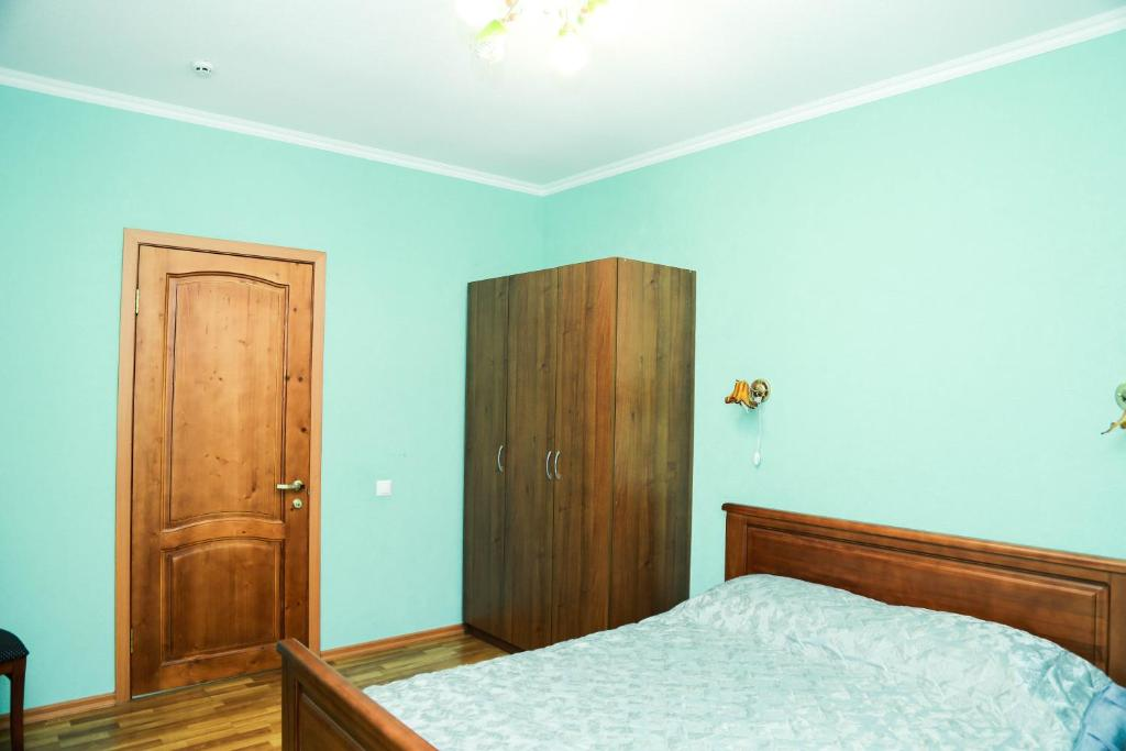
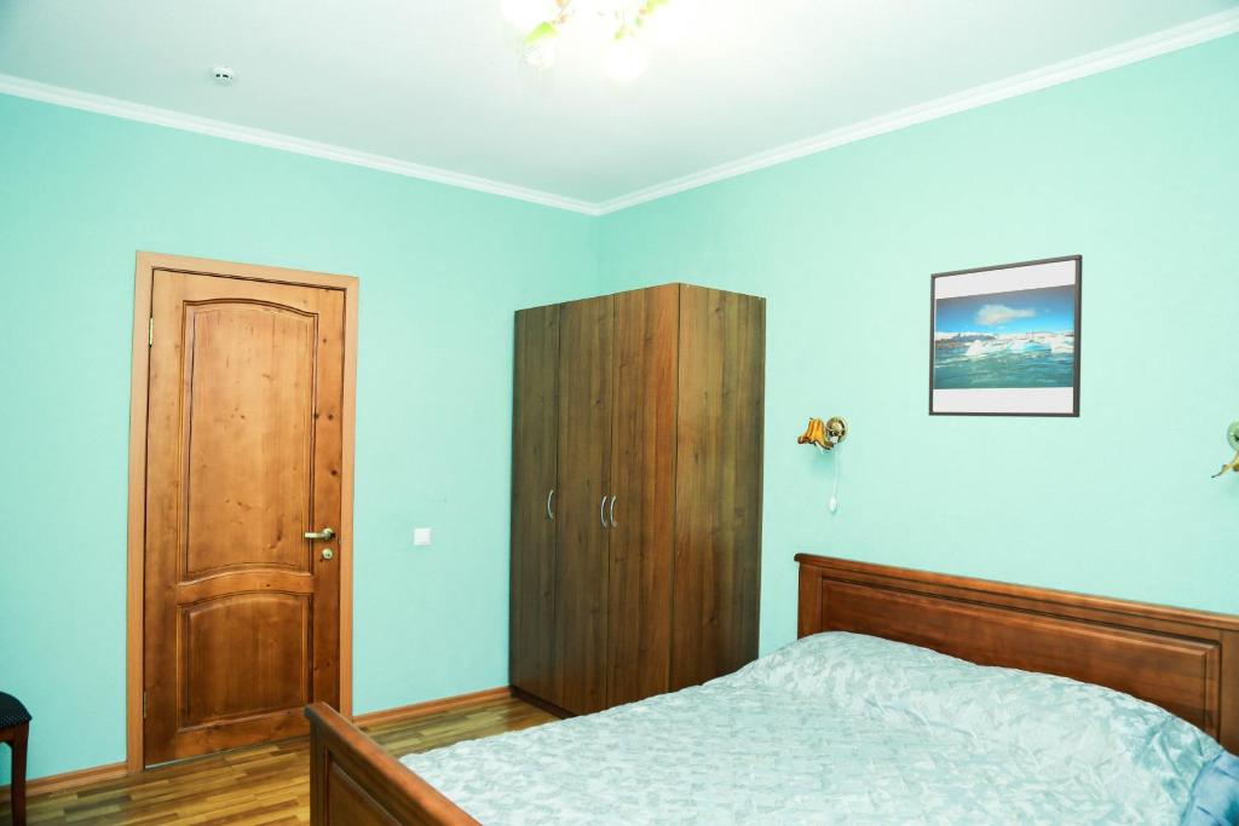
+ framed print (999, 340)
